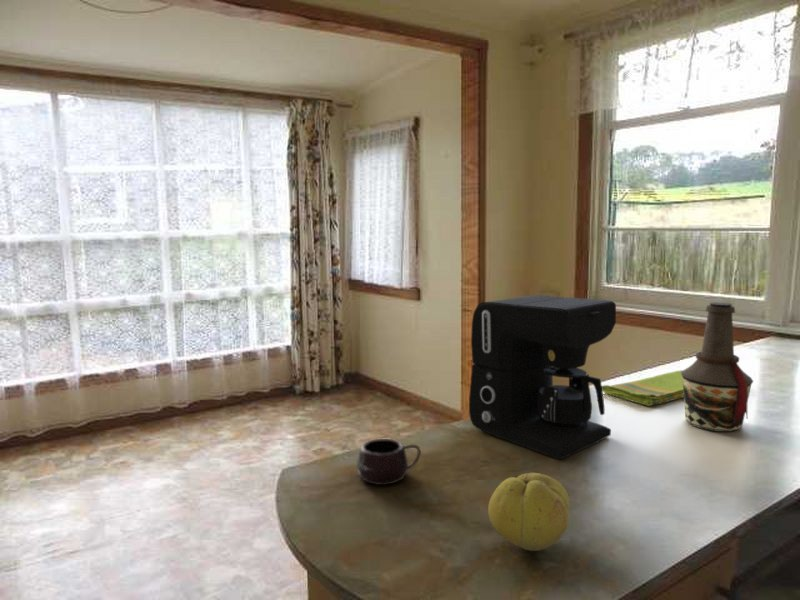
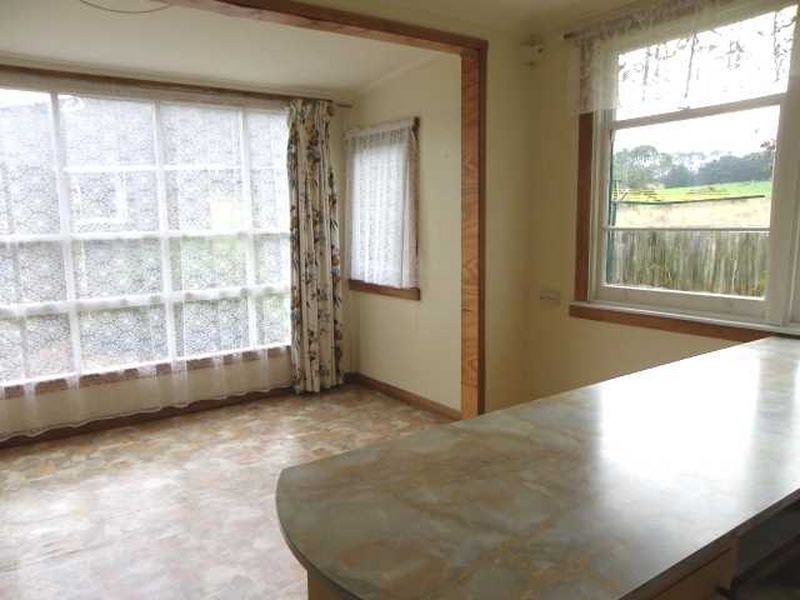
- mug (389, 460)
- fruit (530, 510)
- bottle (719, 365)
- dish towel (665, 383)
- coffee maker (544, 368)
